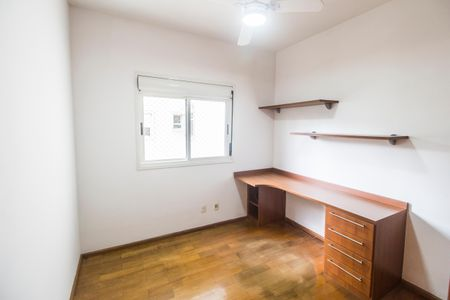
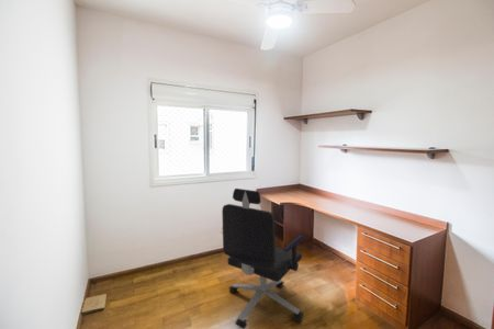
+ box (94, 303)
+ office chair (263, 246)
